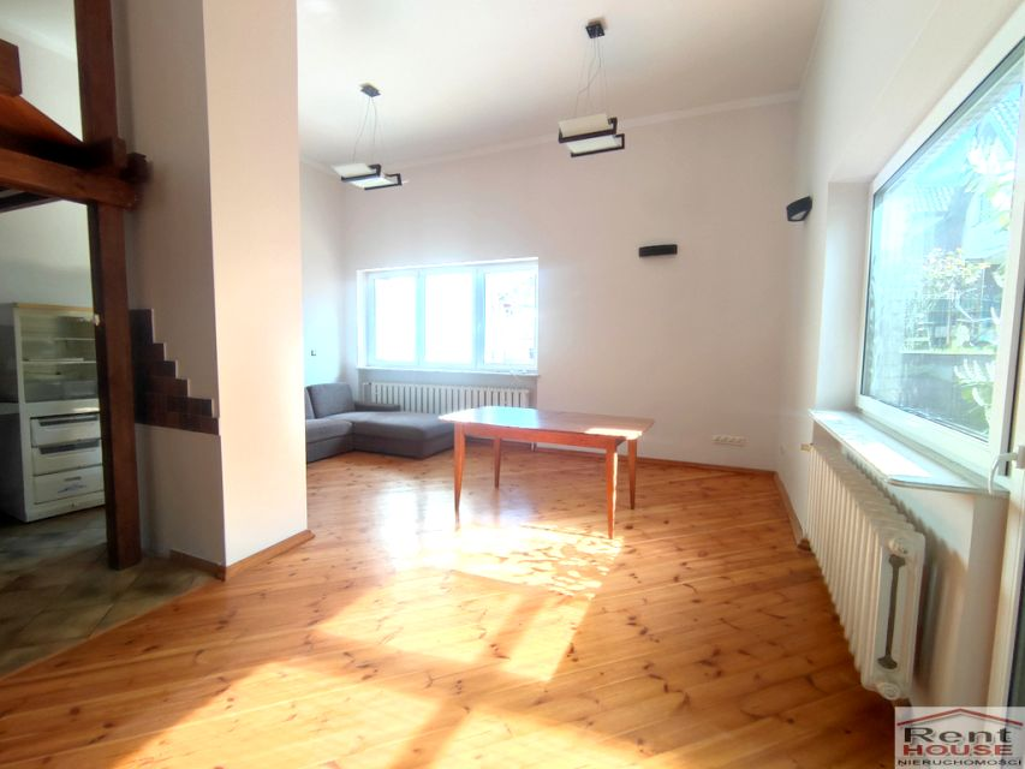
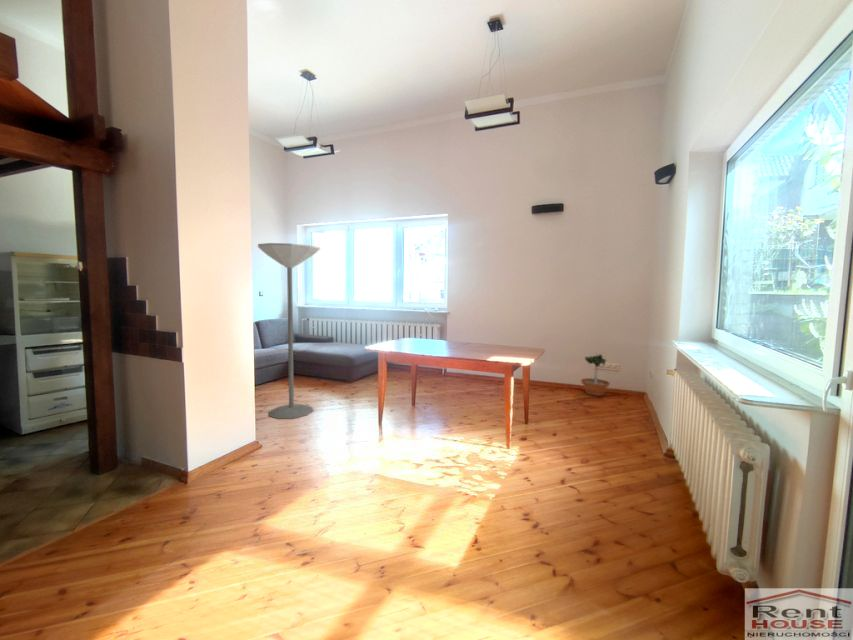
+ potted tree (595, 371)
+ floor lamp (290, 330)
